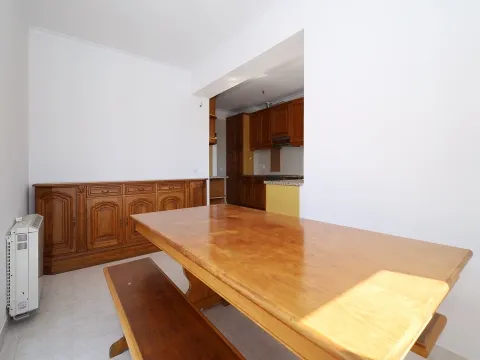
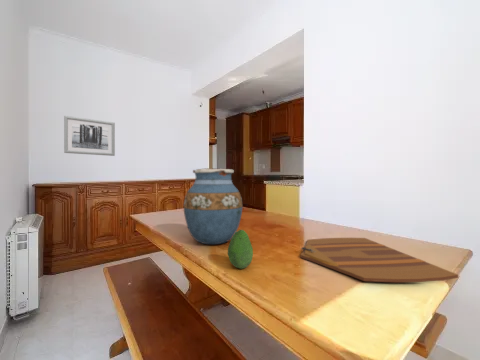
+ vase (213, 205)
+ cutting board (351, 252)
+ fruit (240, 248)
+ wall art (90, 136)
